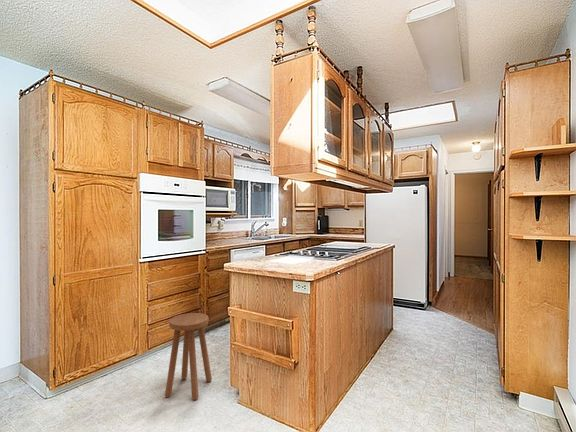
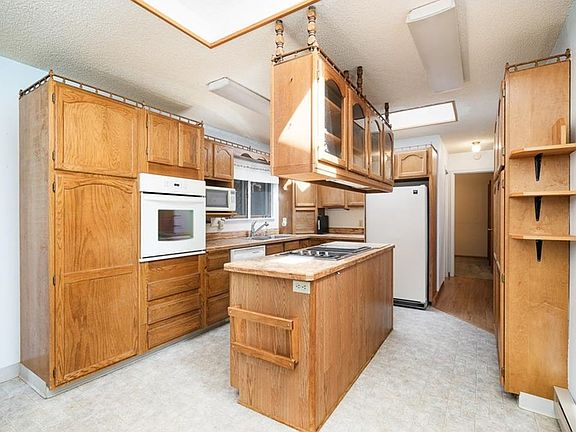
- stool (189, 353)
